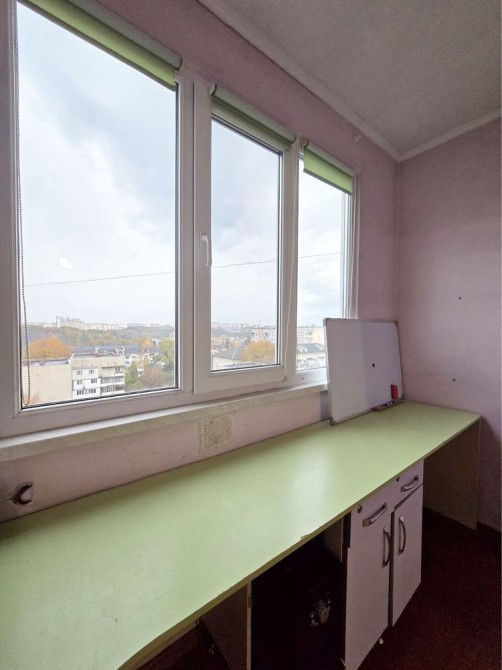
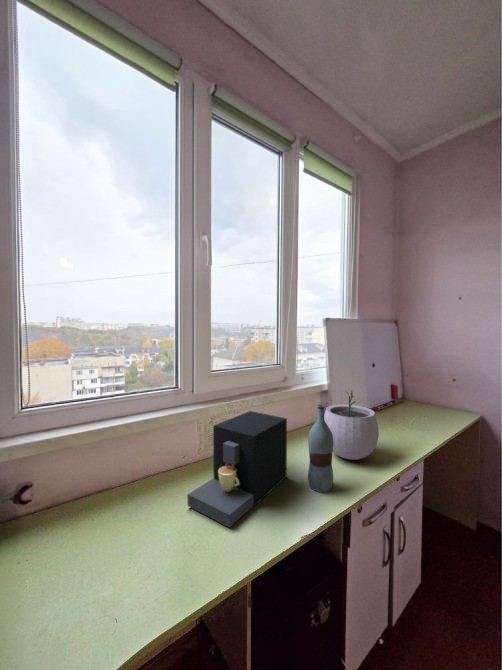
+ coffee maker (241, 459)
+ plant pot (349, 423)
+ bottle (320, 446)
